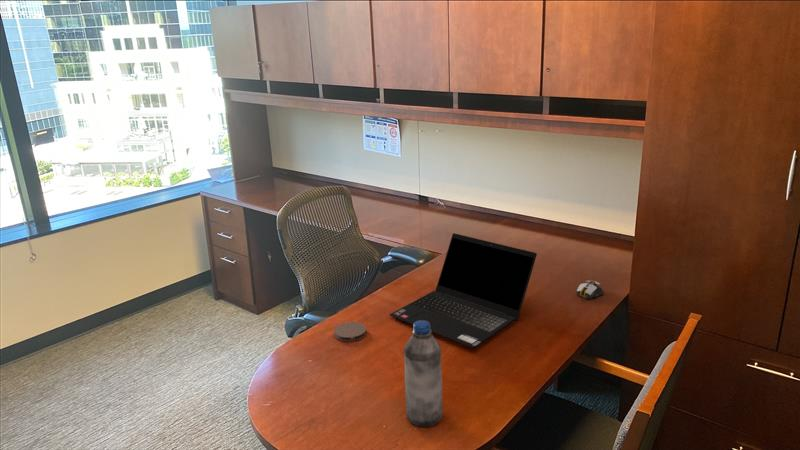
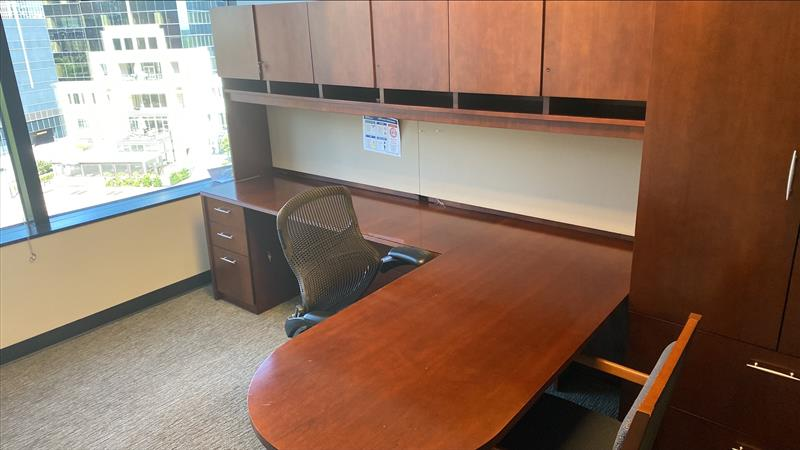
- laptop computer (462, 286)
- coaster (350, 331)
- water bottle (423, 371)
- computer mouse (588, 290)
